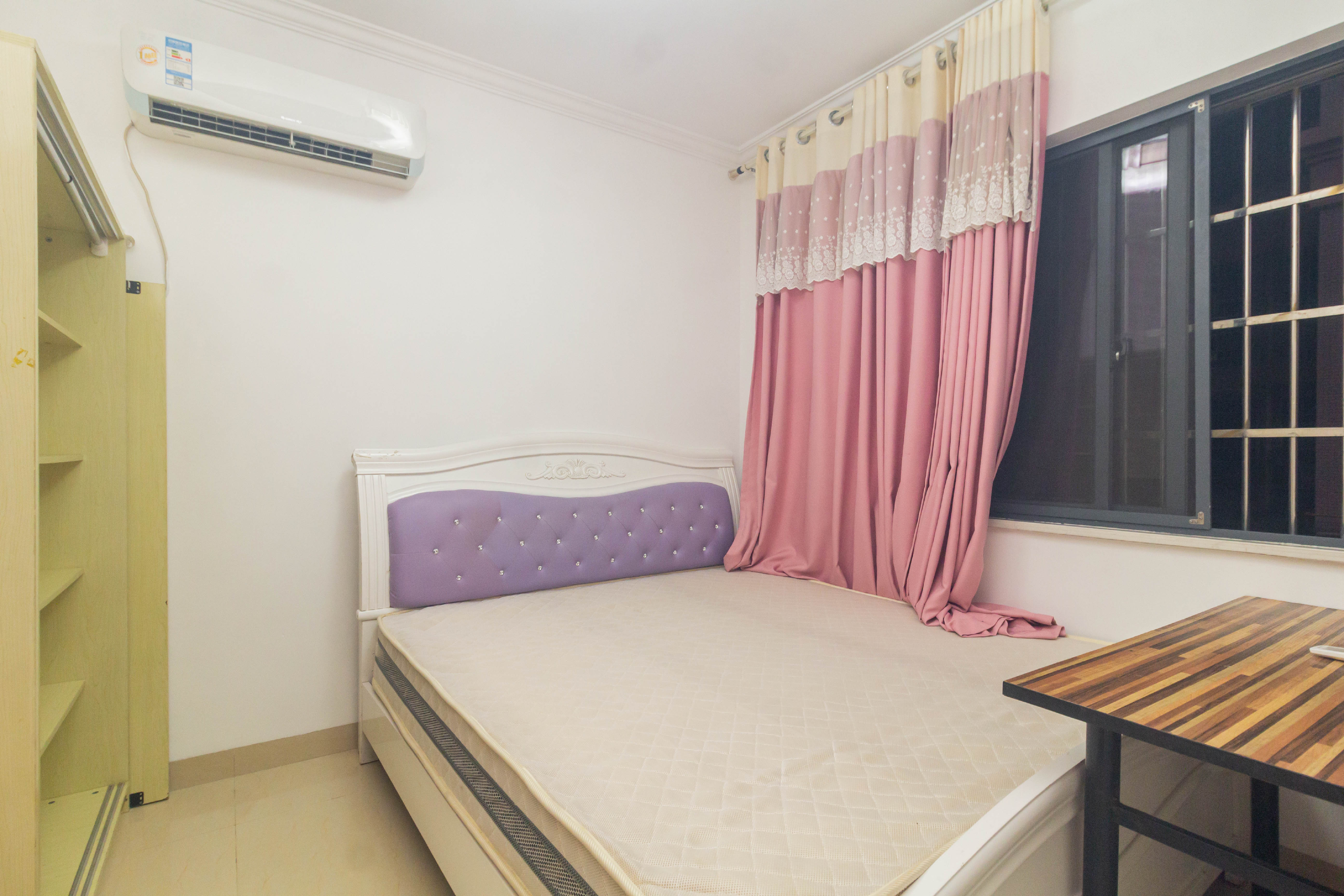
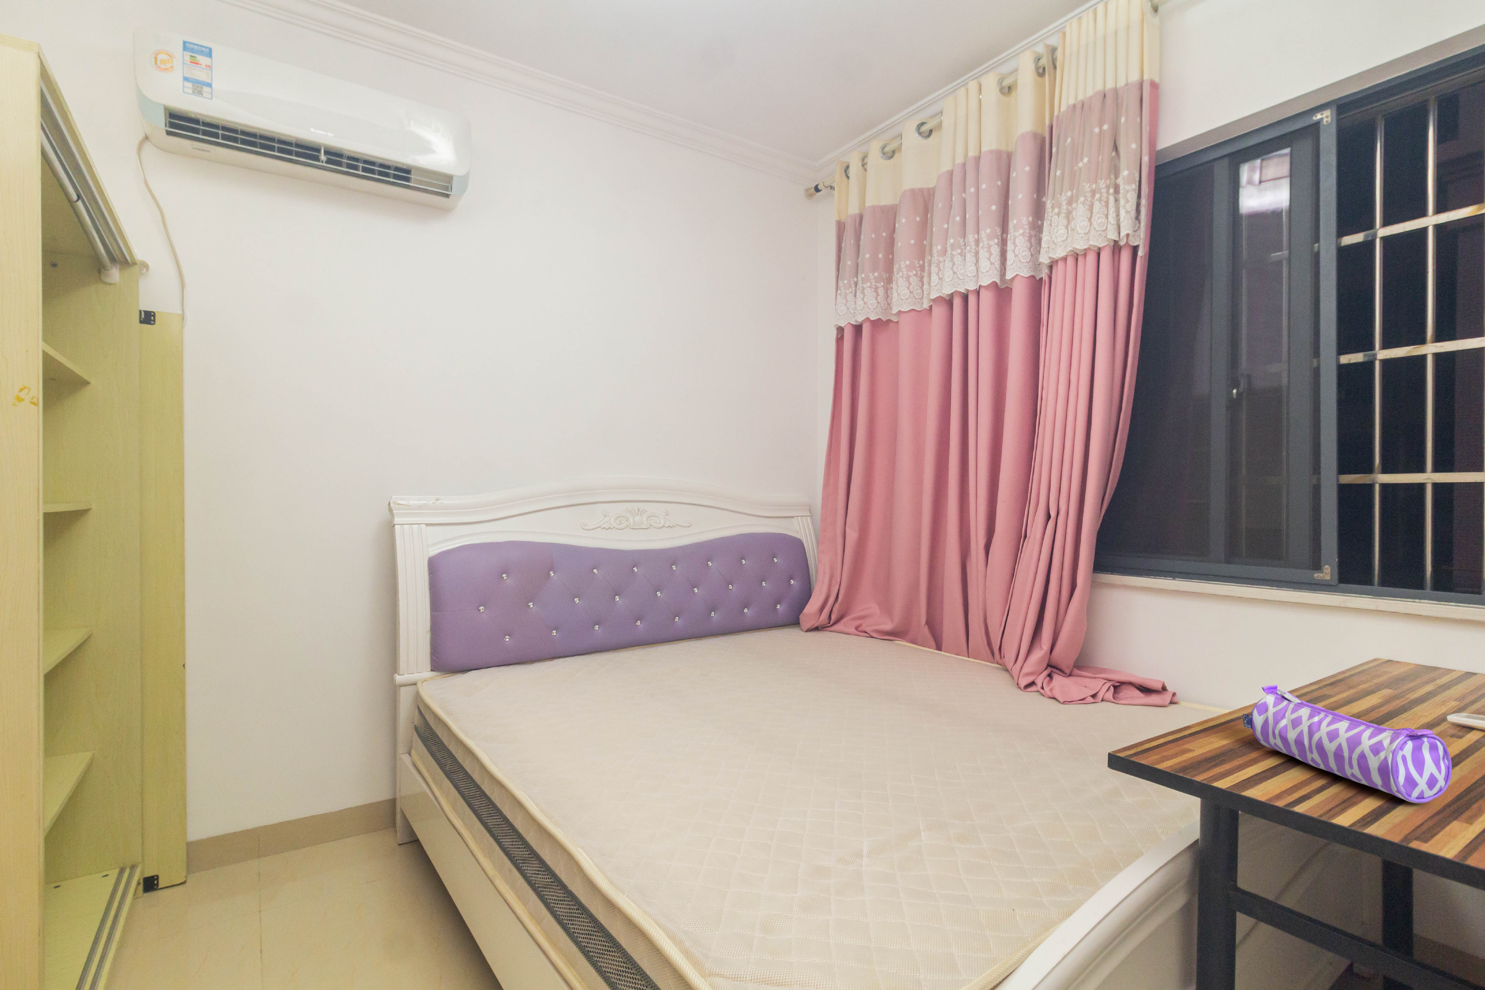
+ pencil case (1341, 738)
